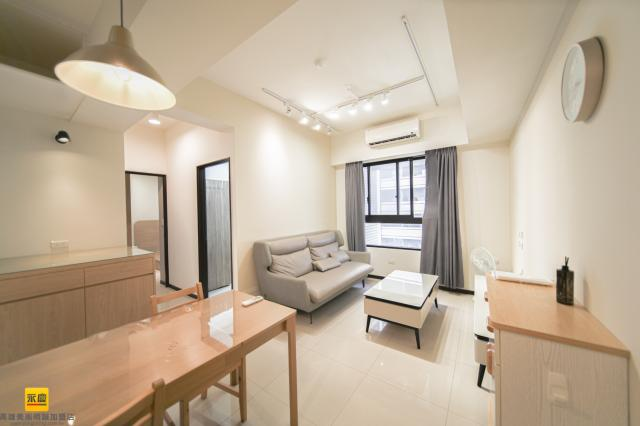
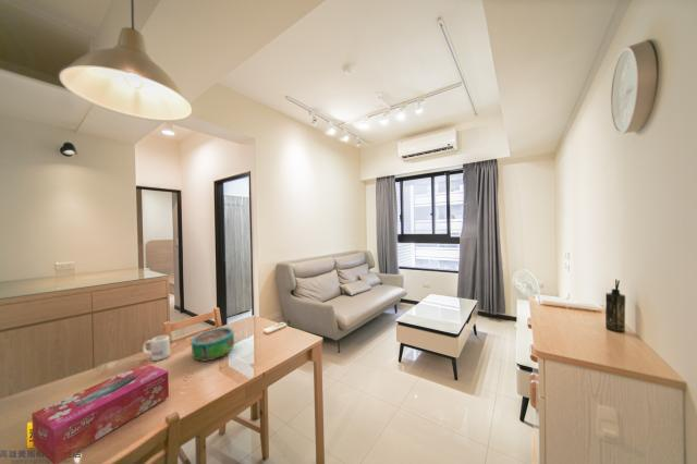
+ decorative bowl (213, 343)
+ tissue box (109, 403)
+ mug (156, 347)
